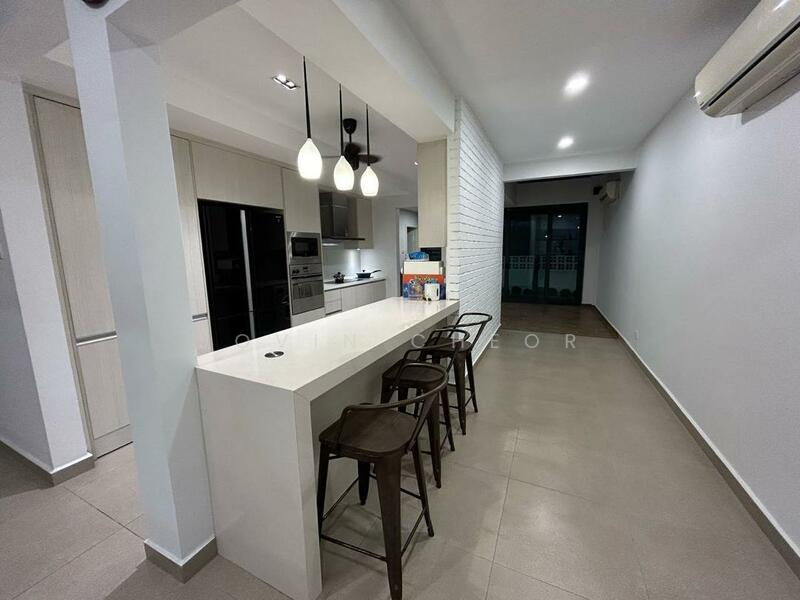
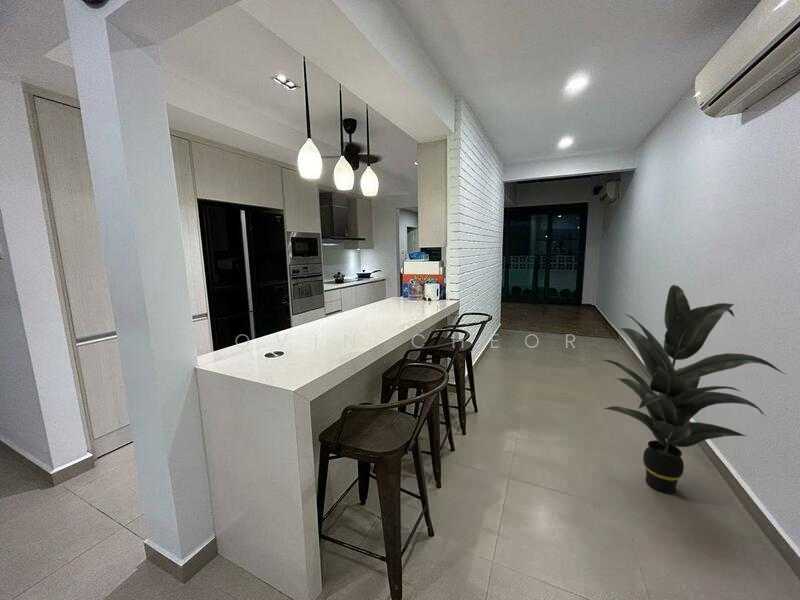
+ indoor plant (674, 389)
